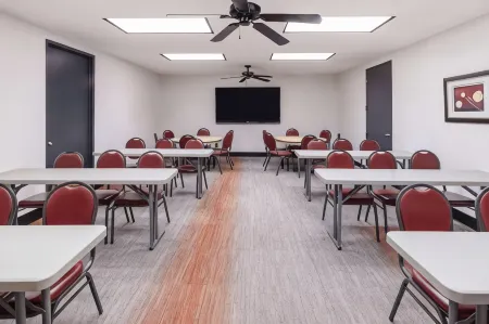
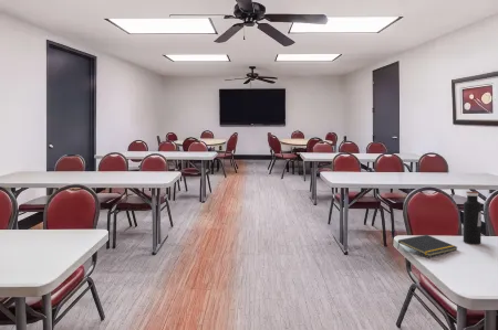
+ notepad (427, 244)
+ water bottle (471, 216)
